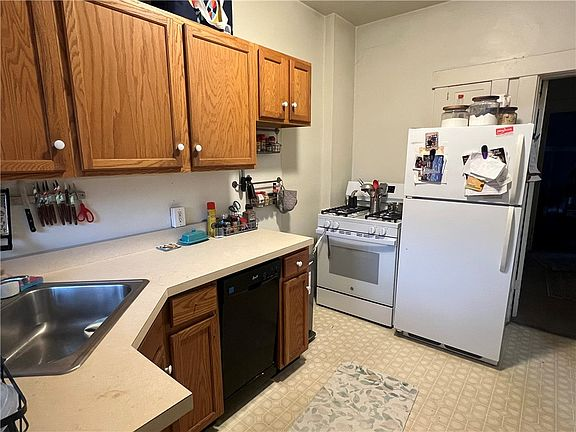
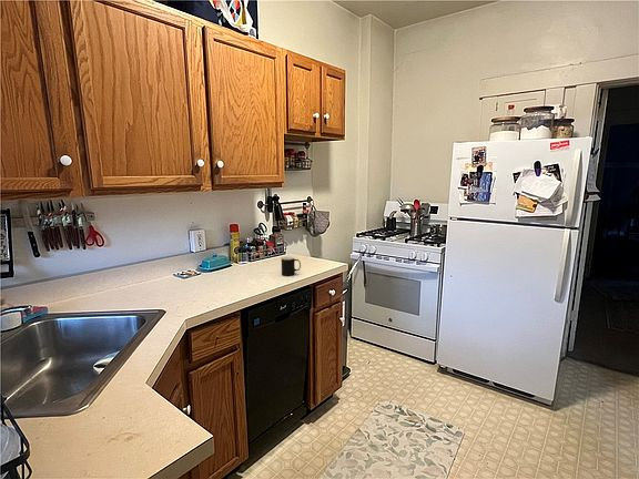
+ cup (291, 266)
